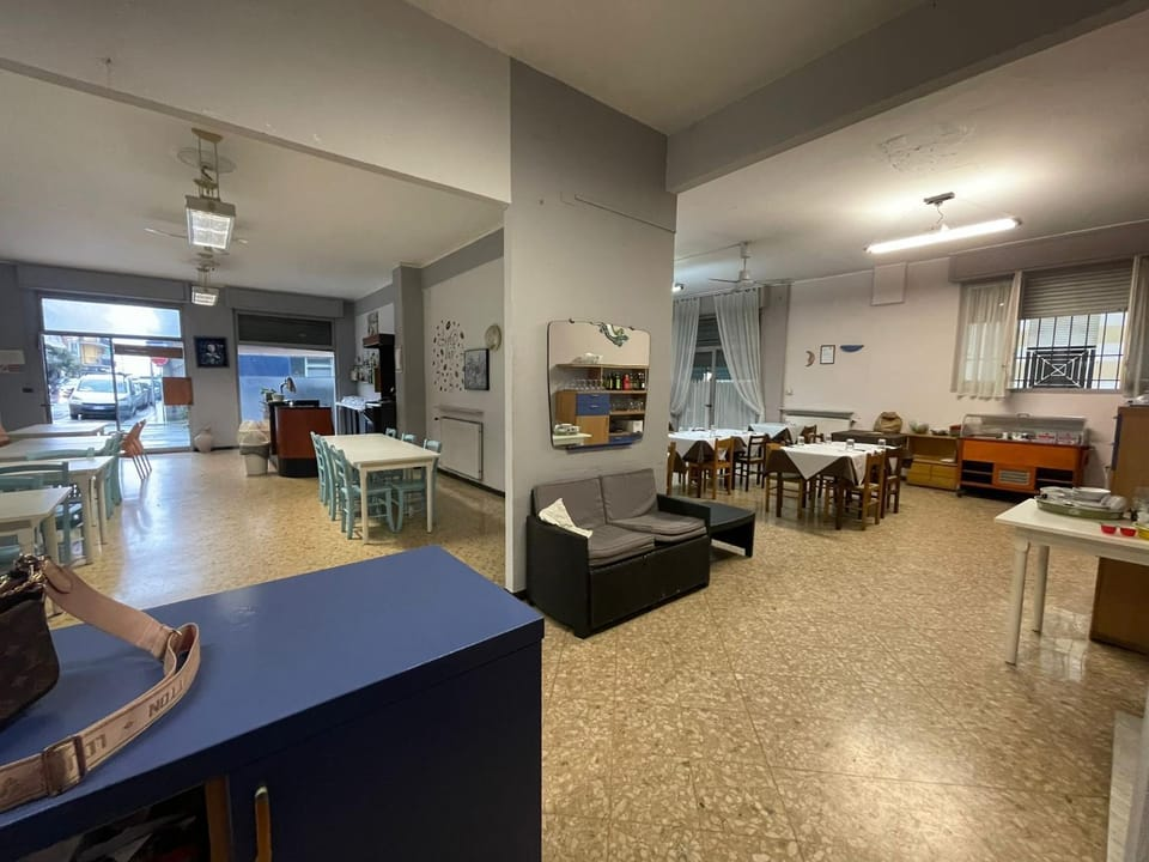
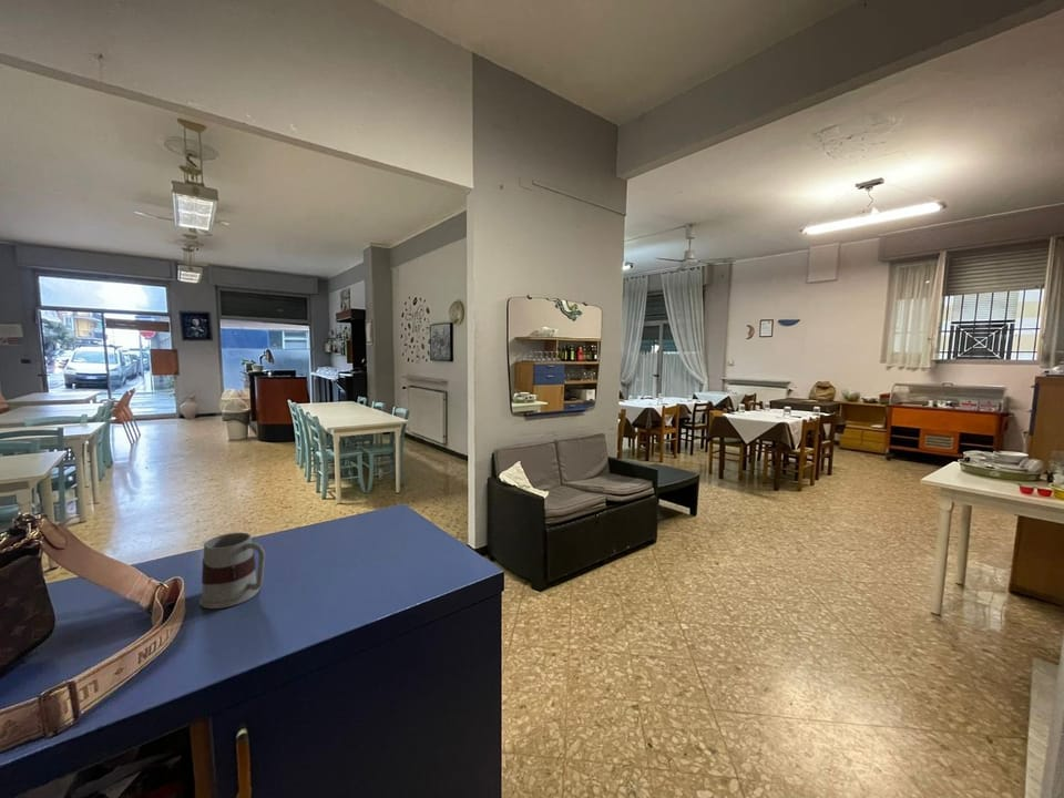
+ mug (236, 567)
